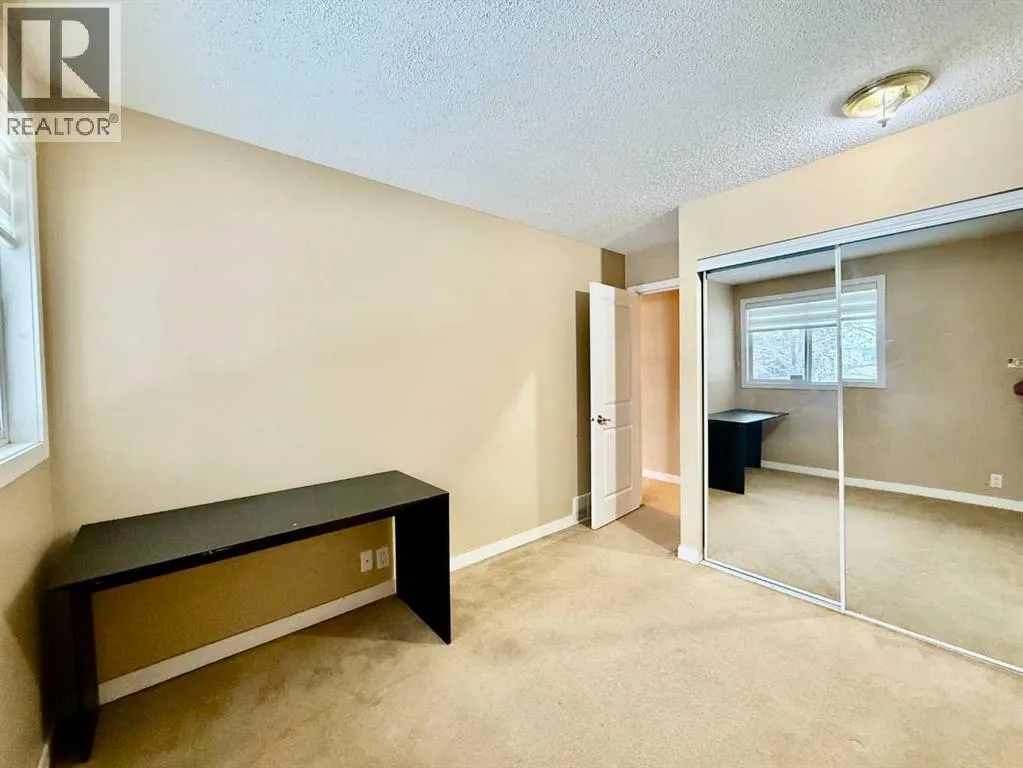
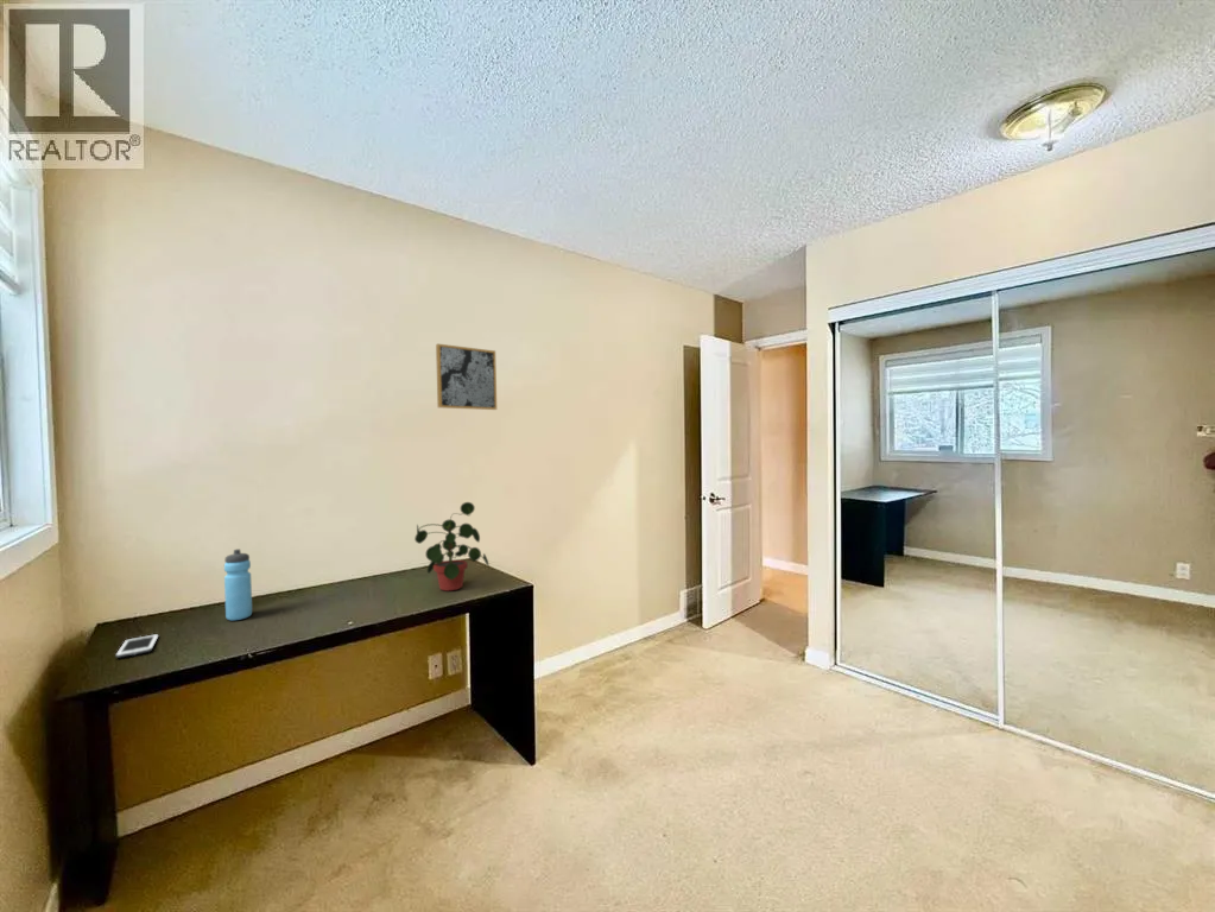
+ wall art (467, 378)
+ cell phone (138, 645)
+ water bottle (238, 583)
+ potted plant (451, 545)
